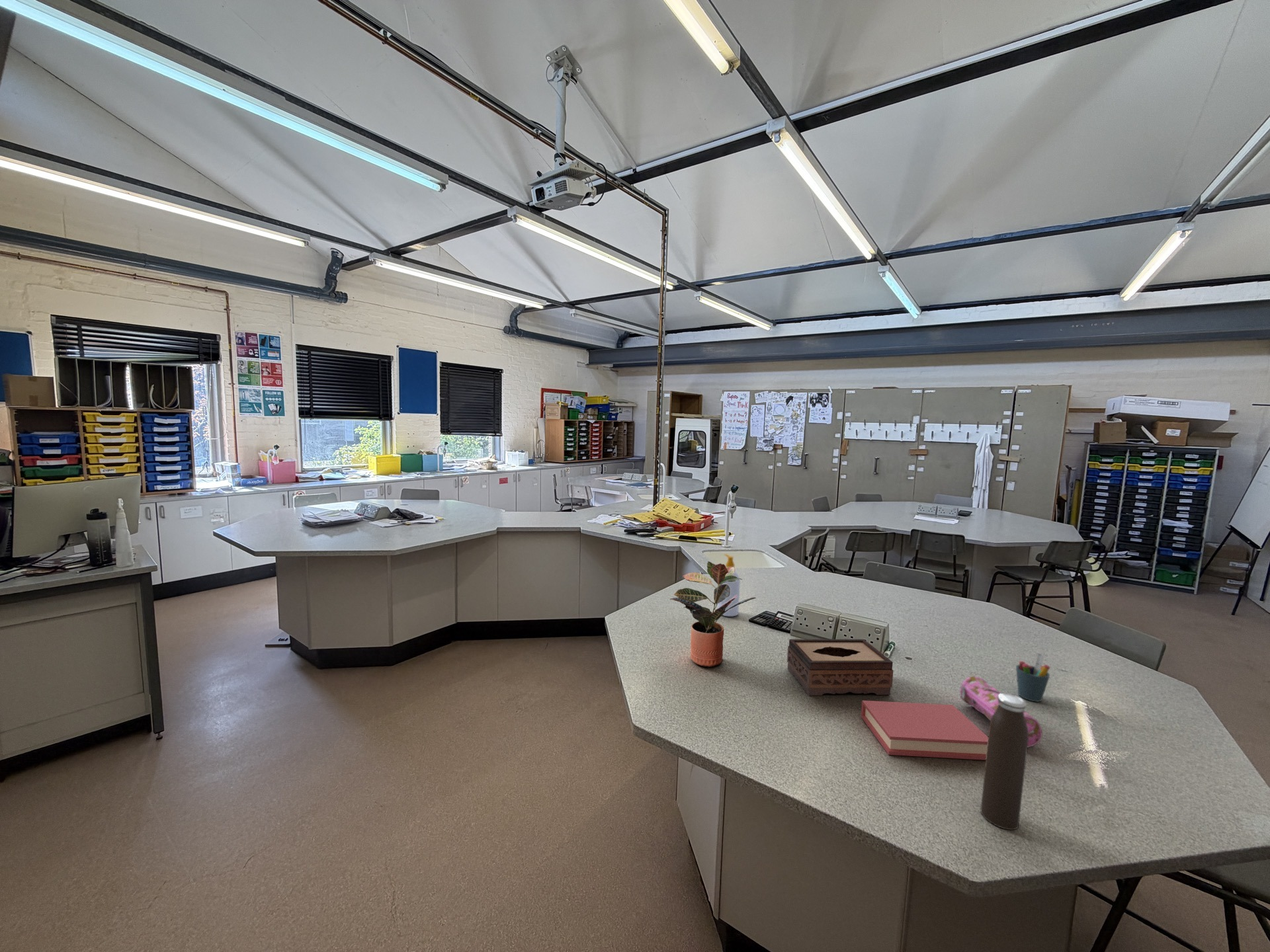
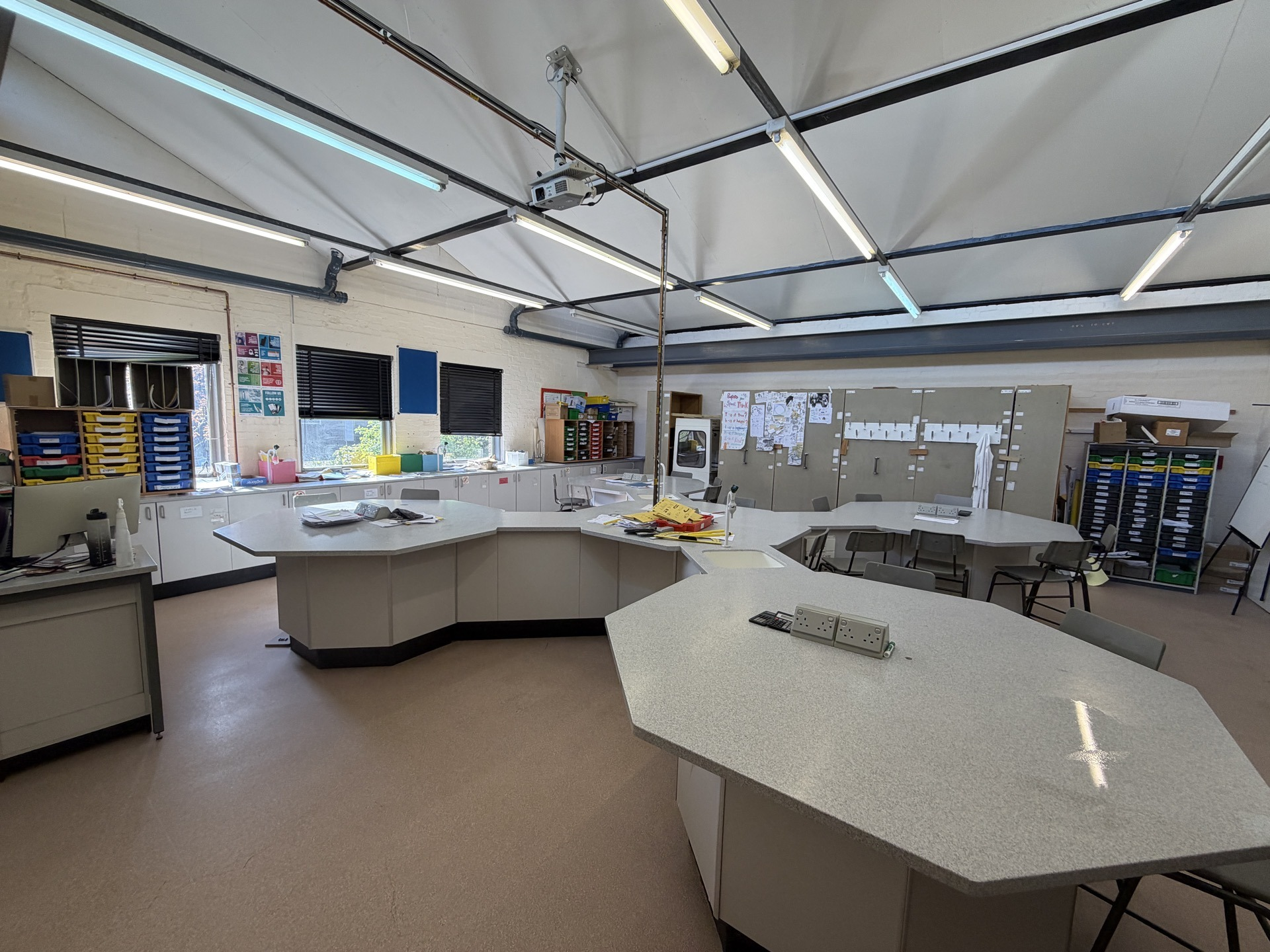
- book (922, 728)
- water bottle (1005, 758)
- soap bottle (728, 584)
- pencil case (996, 709)
- tissue box (837, 666)
- potted plant (714, 606)
- pen holder (1032, 676)
